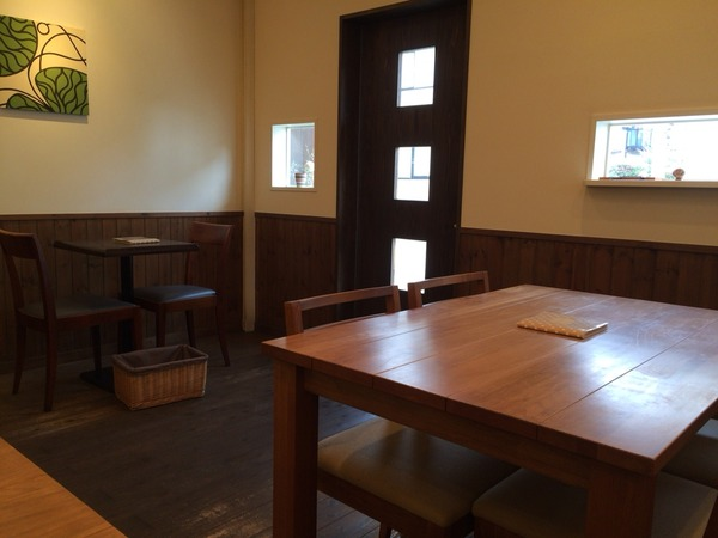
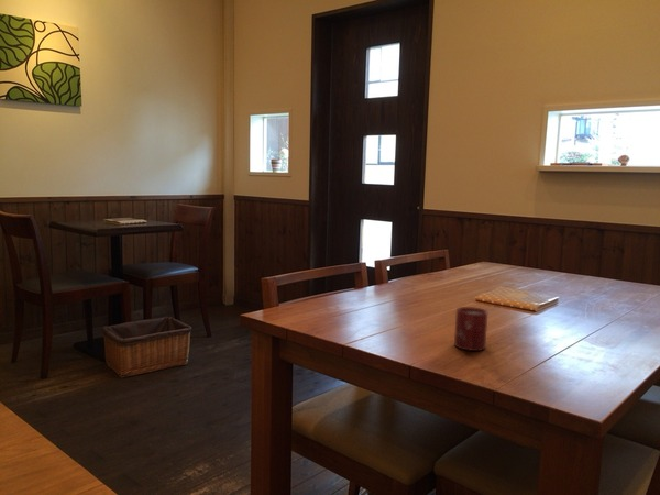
+ cup (470, 330)
